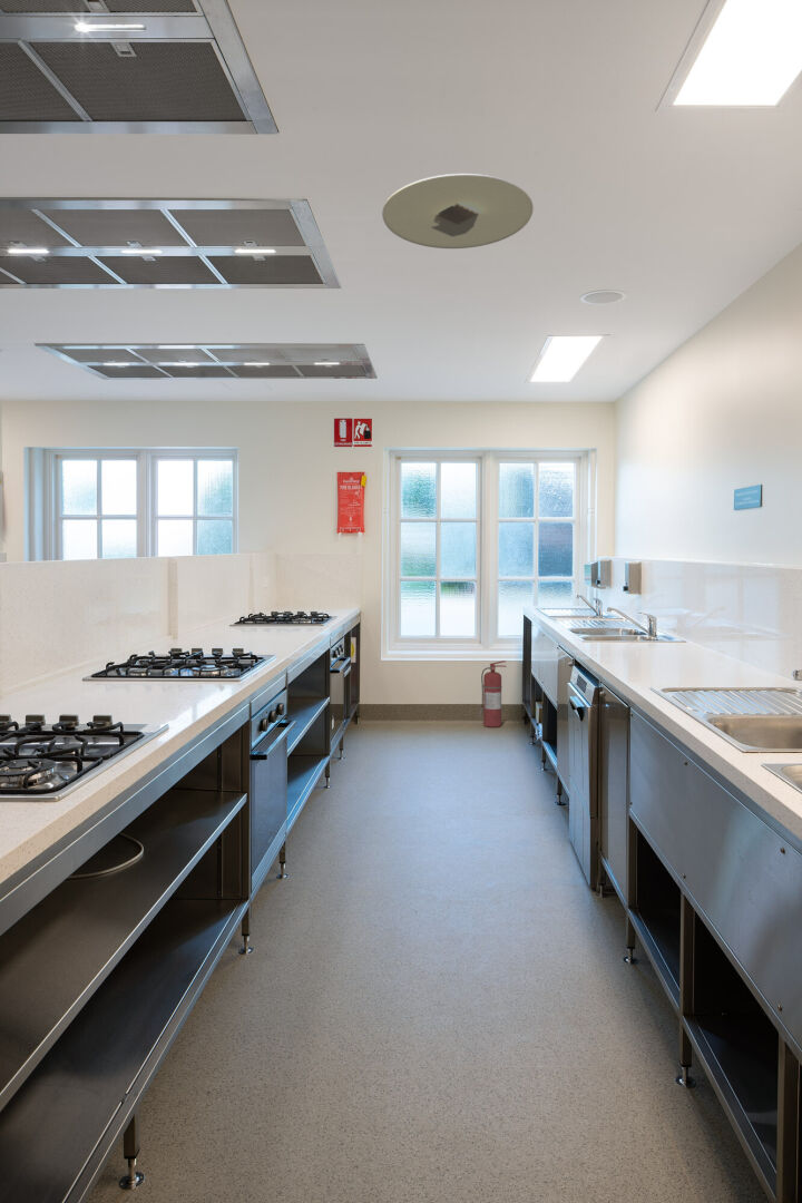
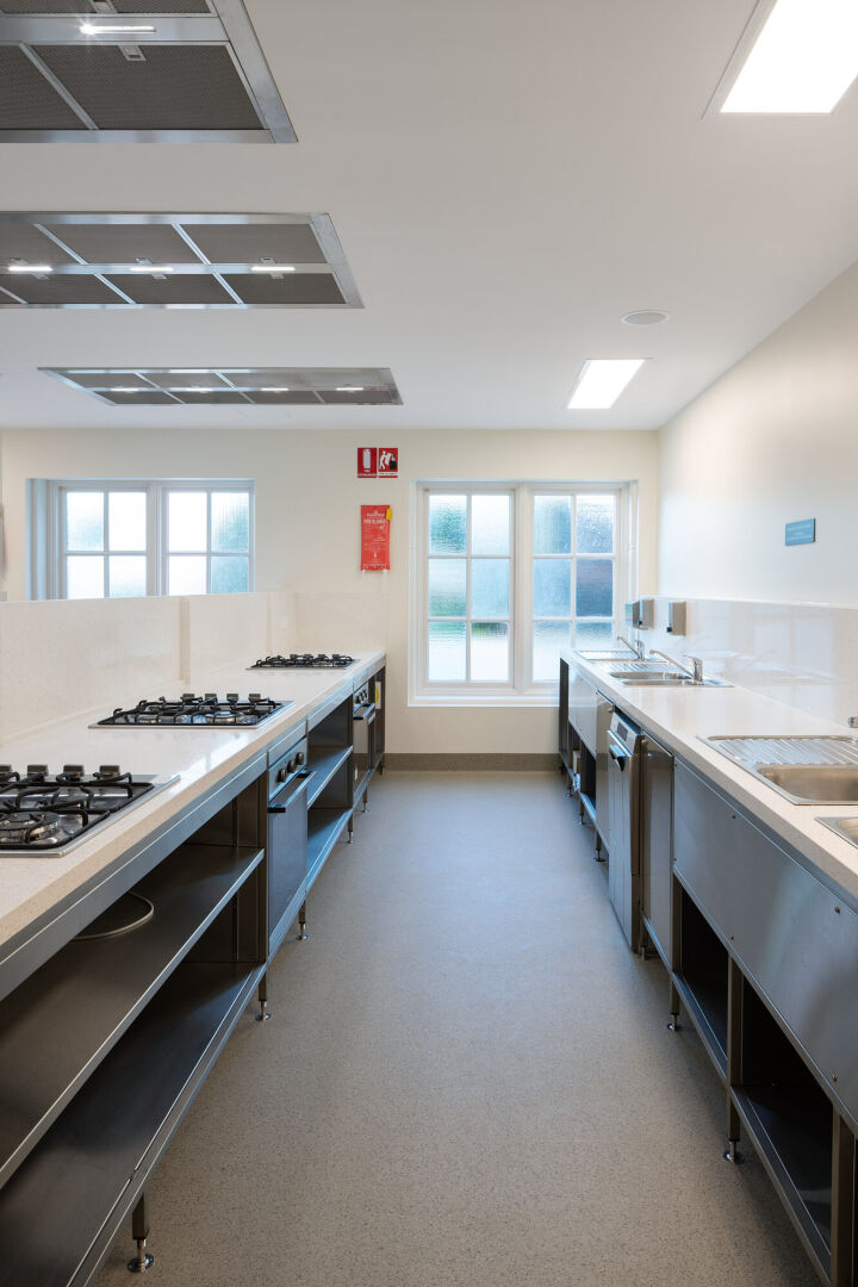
- recessed light (457, 207)
- fire extinguisher (492, 693)
